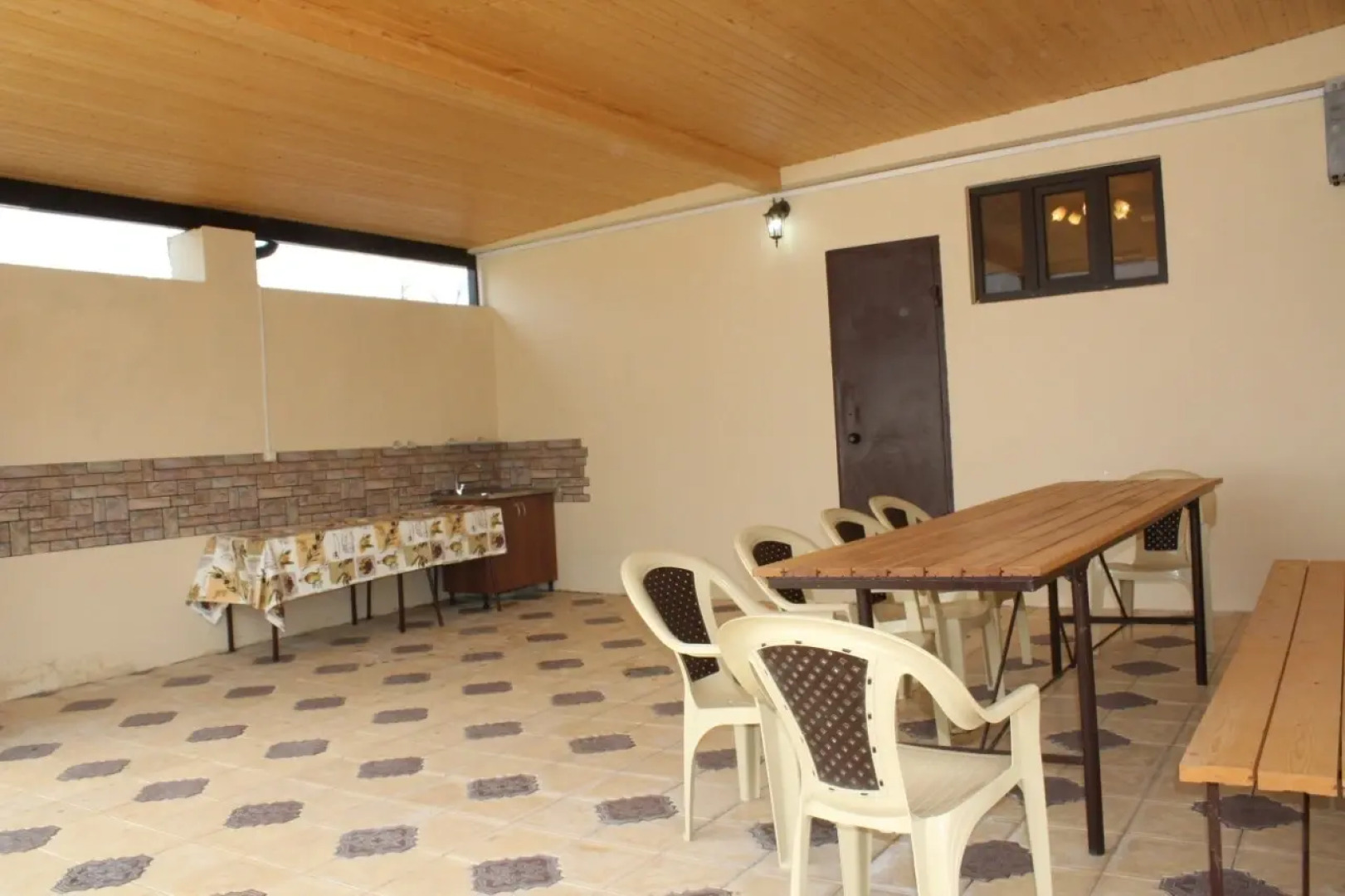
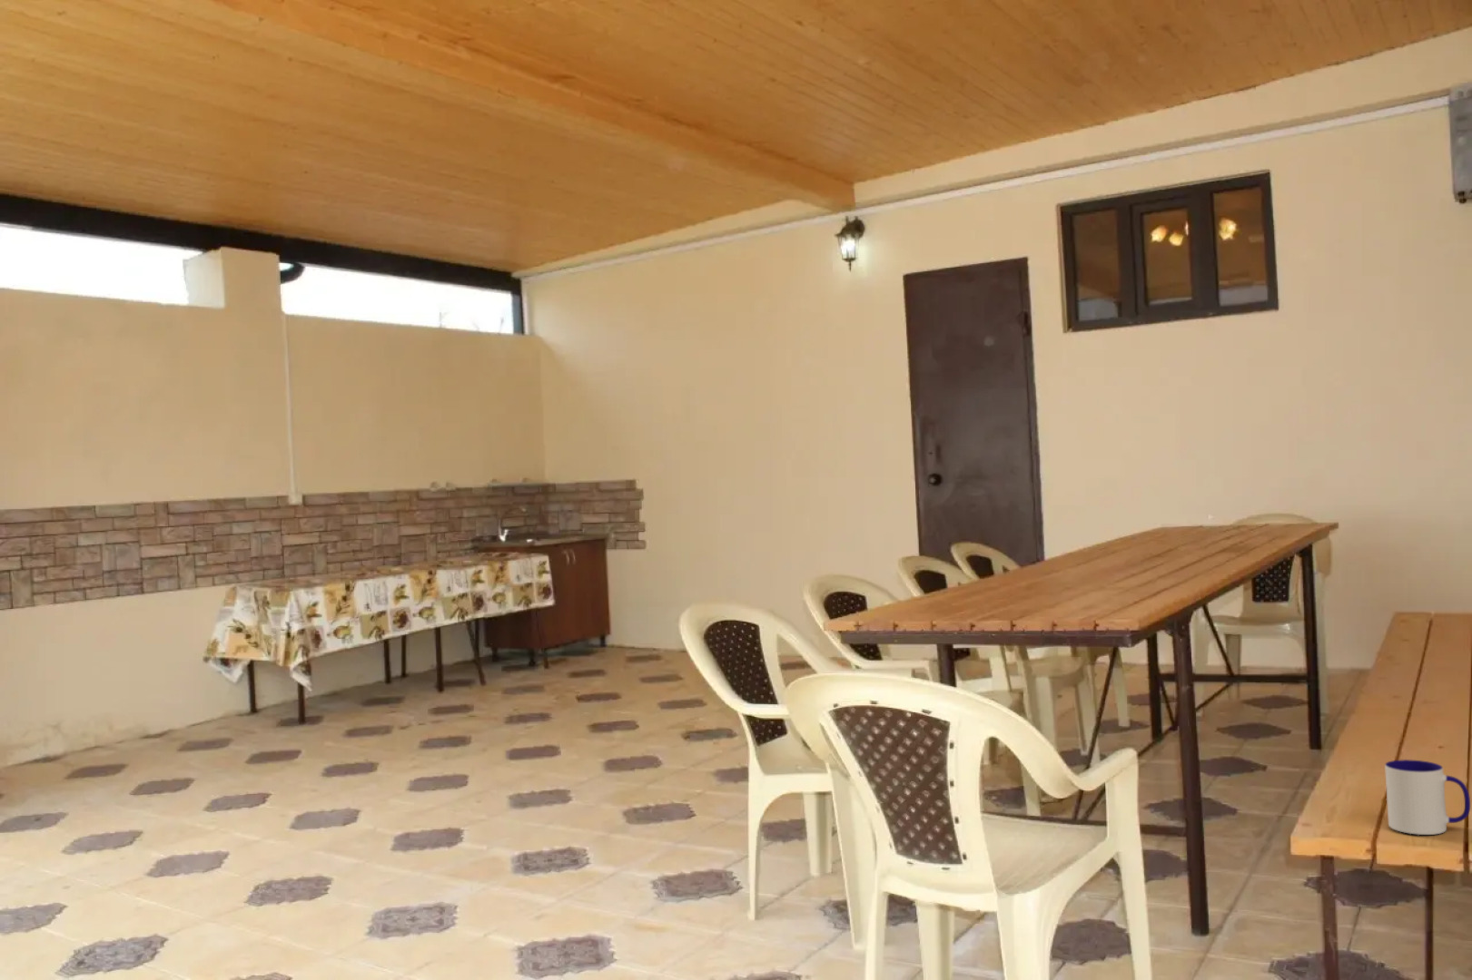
+ mug (1427, 796)
